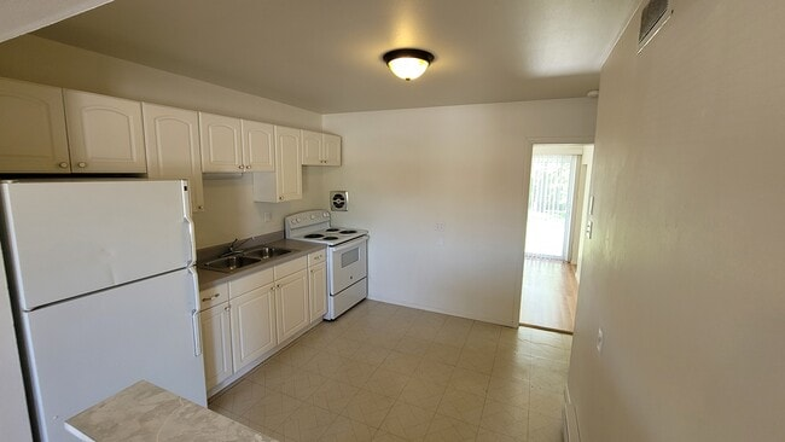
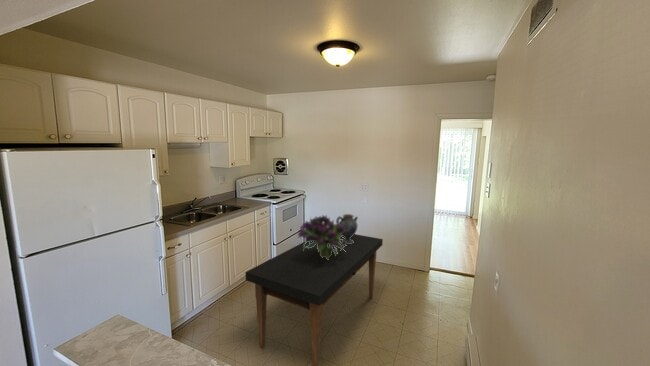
+ ceramic jug (347, 228)
+ bouquet (323, 236)
+ dining table (324, 286)
